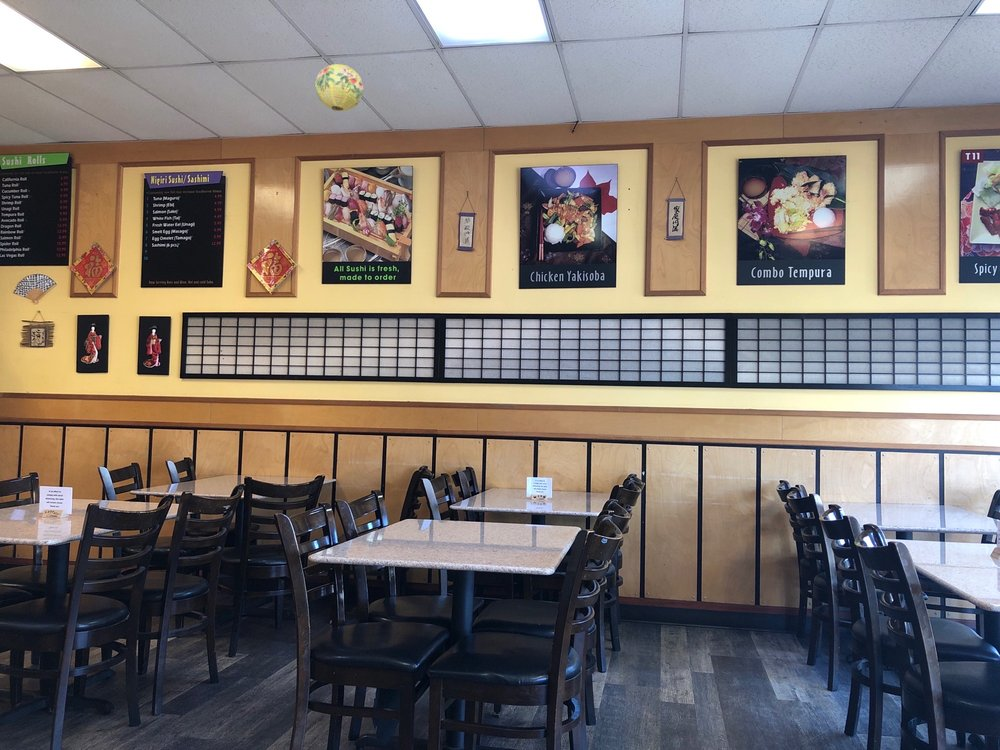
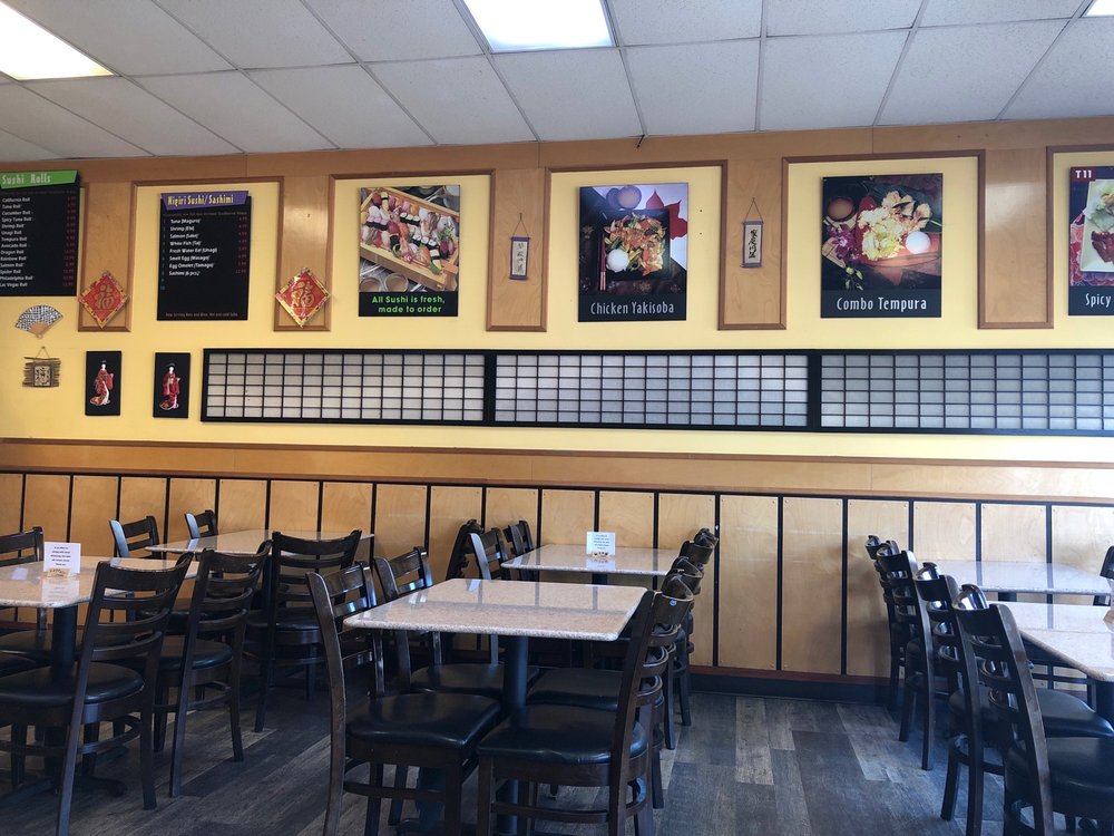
- paper lantern (339, 88)
